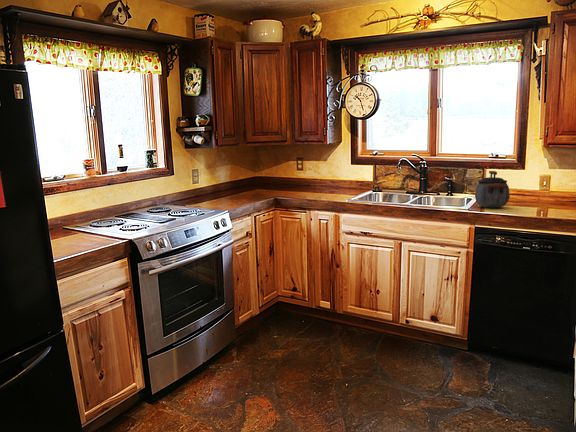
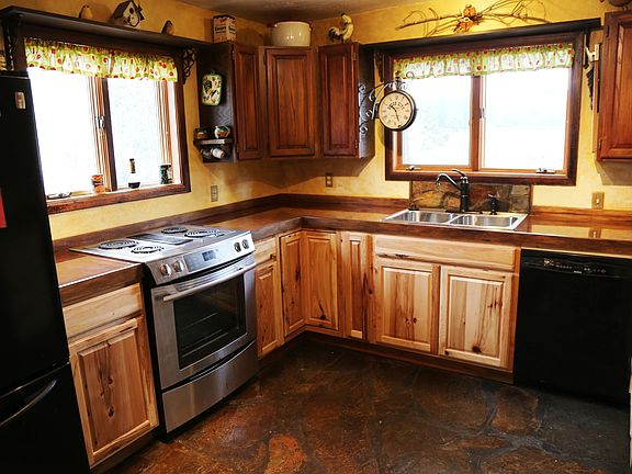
- kettle (492, 189)
